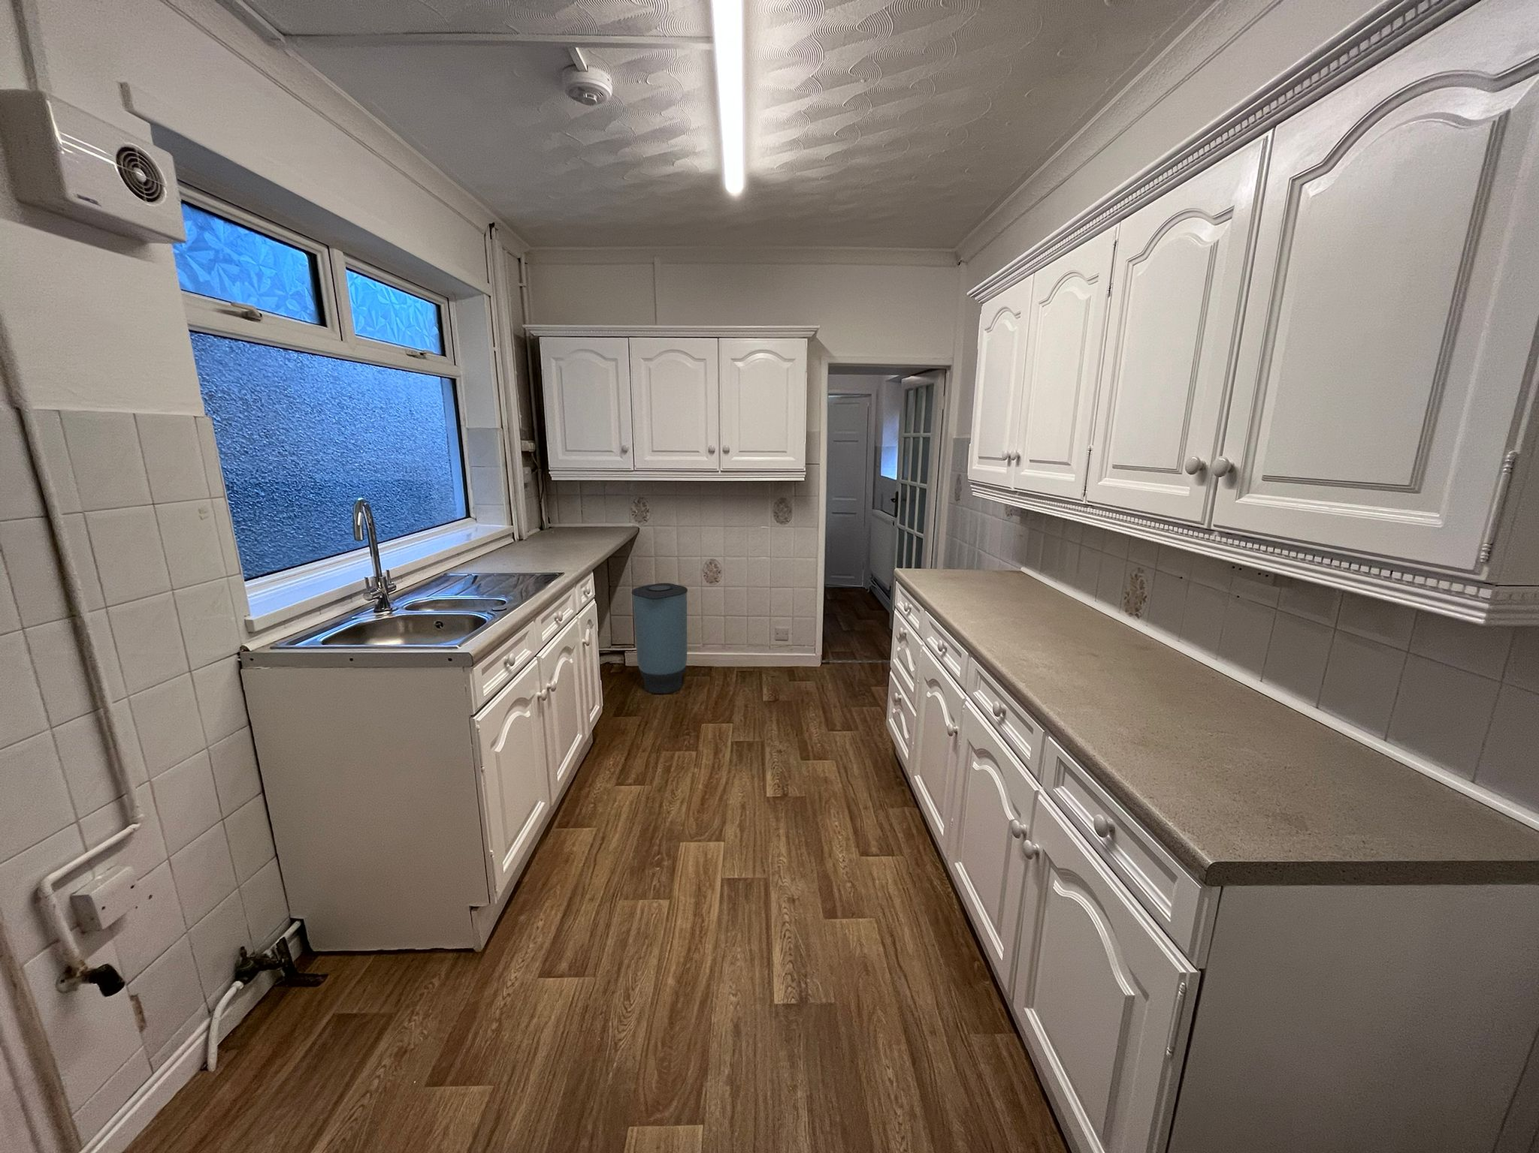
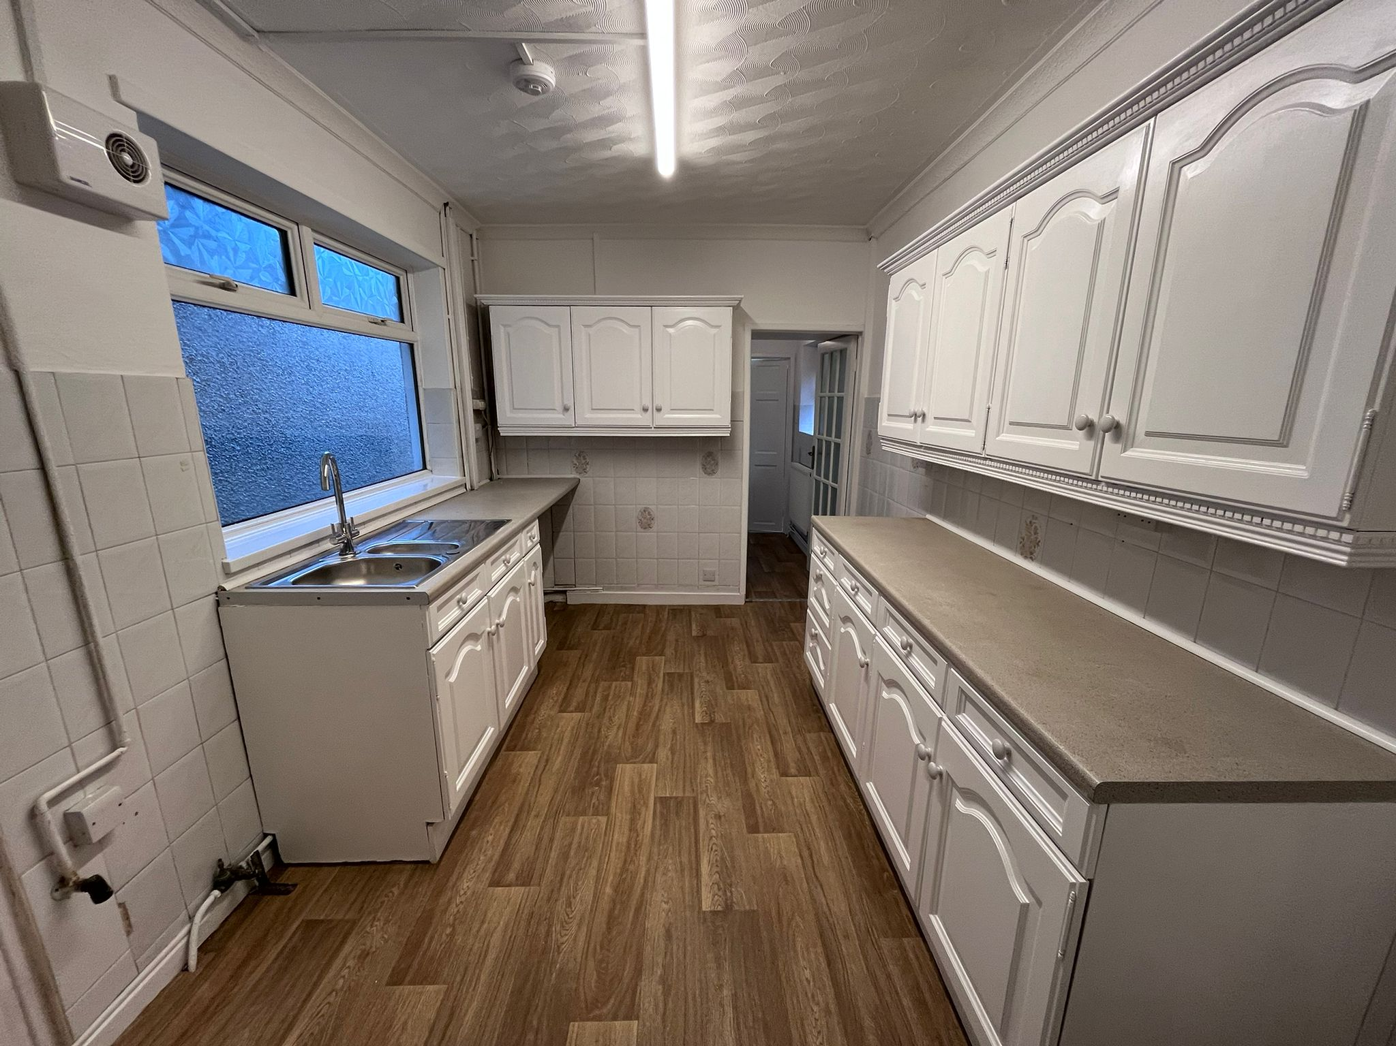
- trash can (662, 636)
